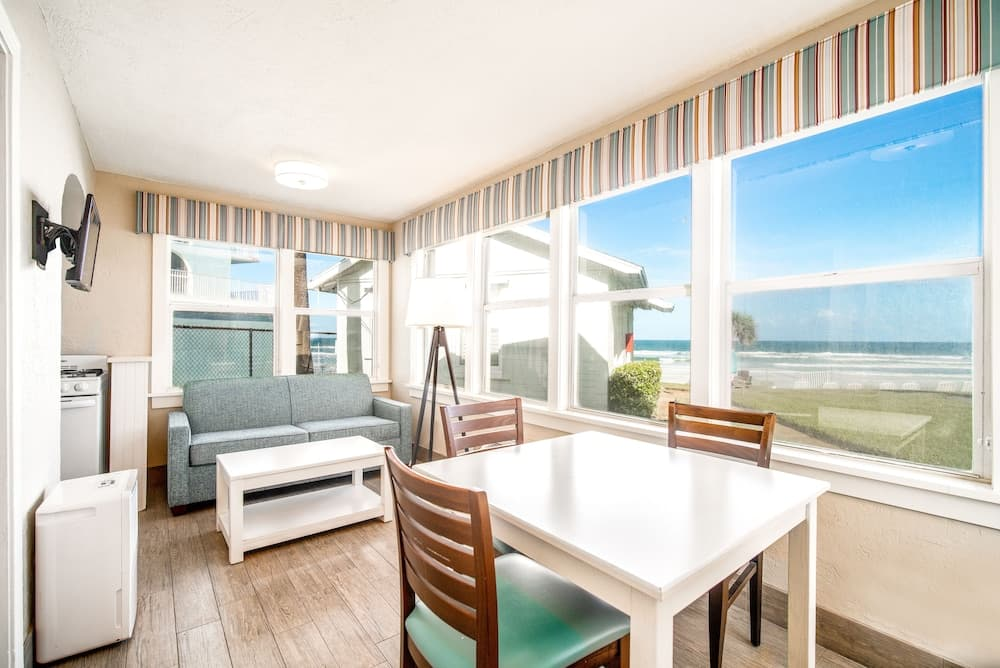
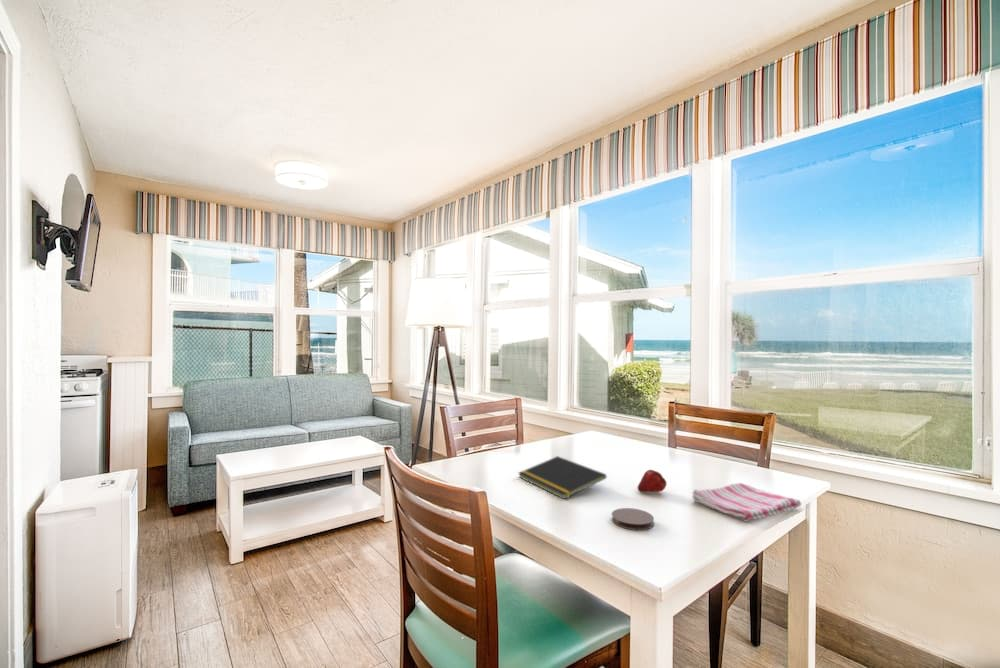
+ fruit (652, 480)
+ notepad (560, 475)
+ coaster (632, 518)
+ dish towel (745, 498)
